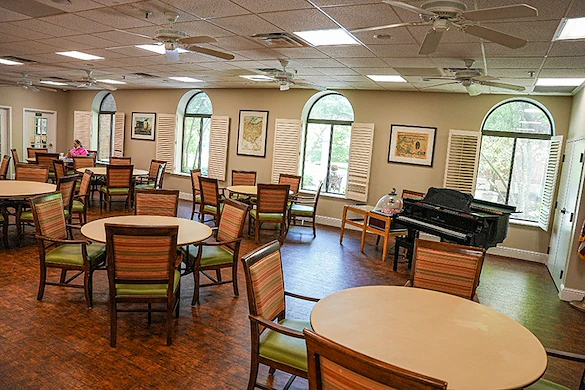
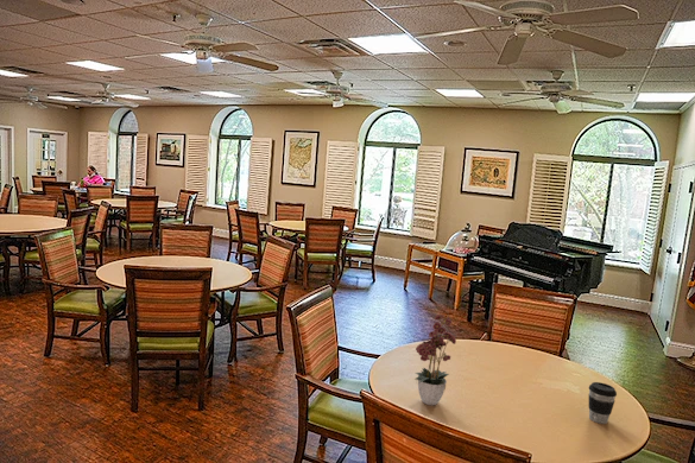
+ flower arrangement (435, 359)
+ coffee cup (600, 402)
